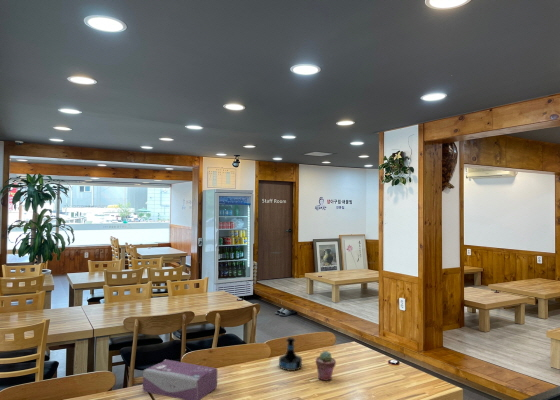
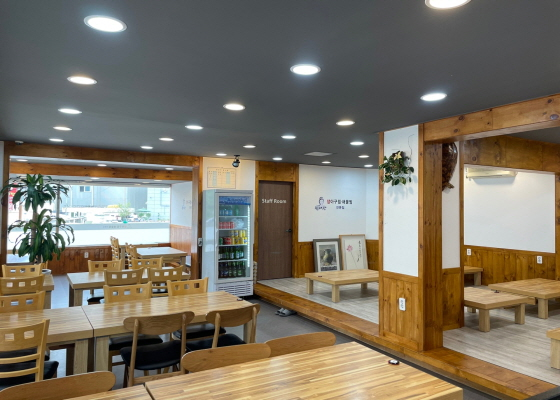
- tissue box (180, 378)
- potted succulent (325, 364)
- tequila bottle (290, 352)
